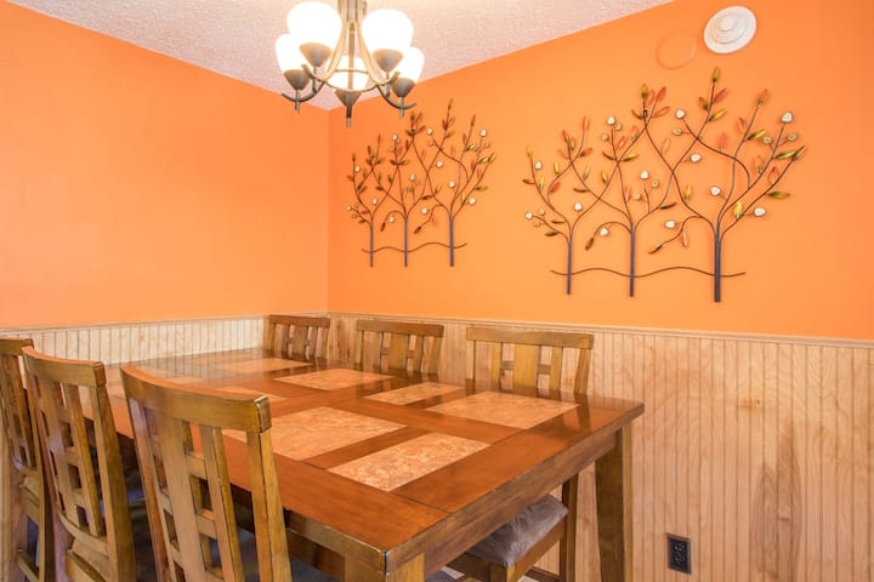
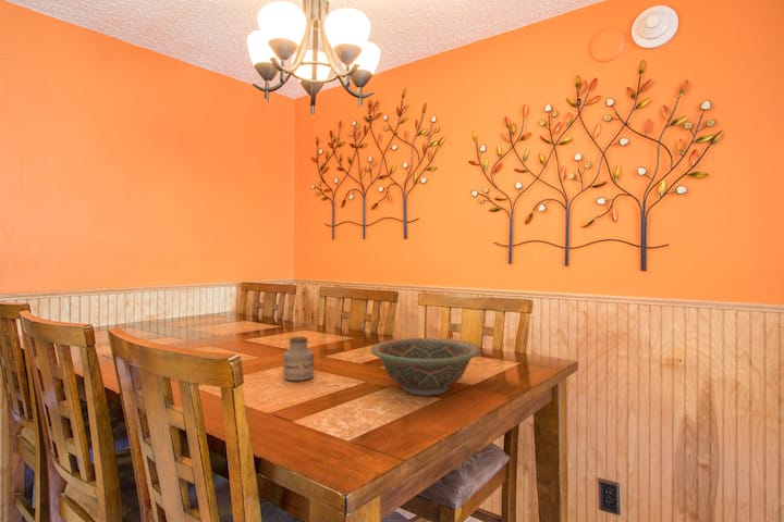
+ jar (298, 357)
+ decorative bowl (425, 368)
